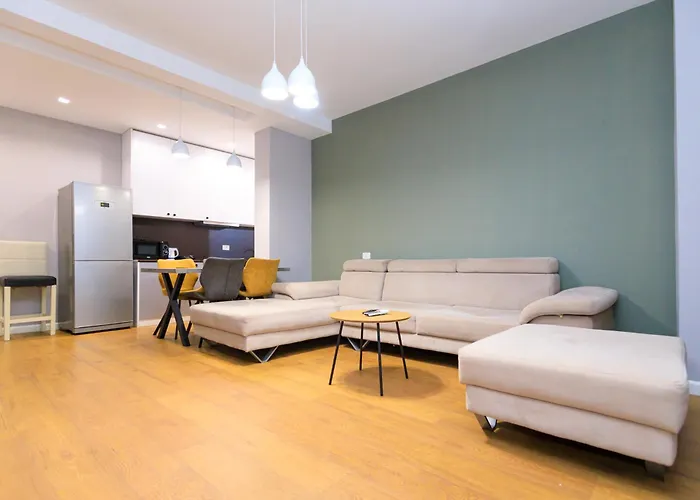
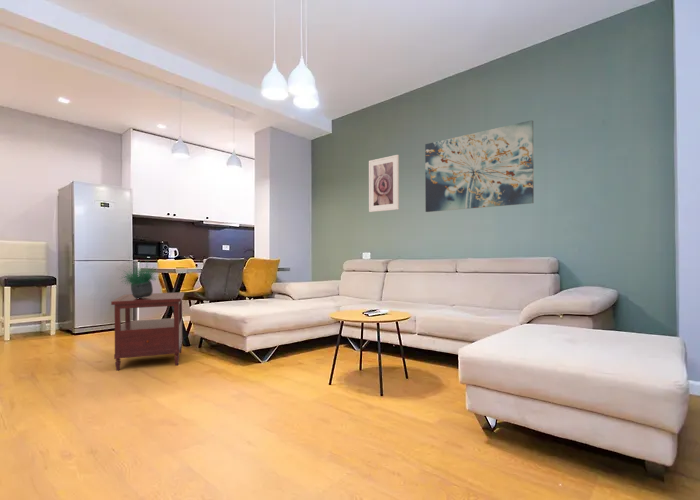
+ side table (151, 328)
+ potted plant (143, 276)
+ wall art (474, 170)
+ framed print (383, 184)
